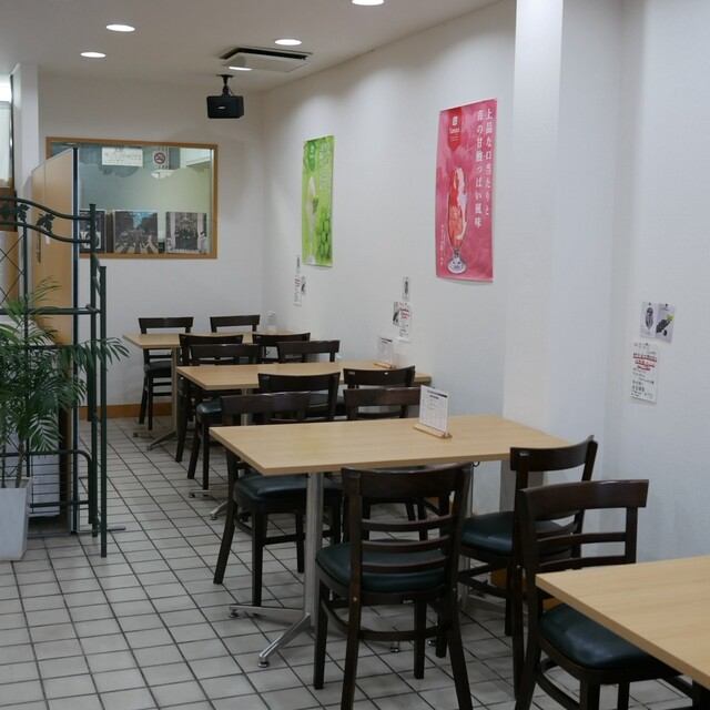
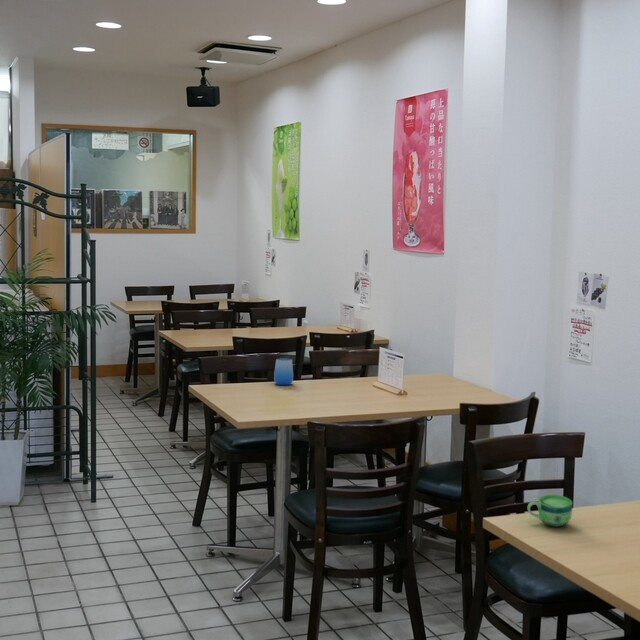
+ cup (550, 511)
+ cup (283, 371)
